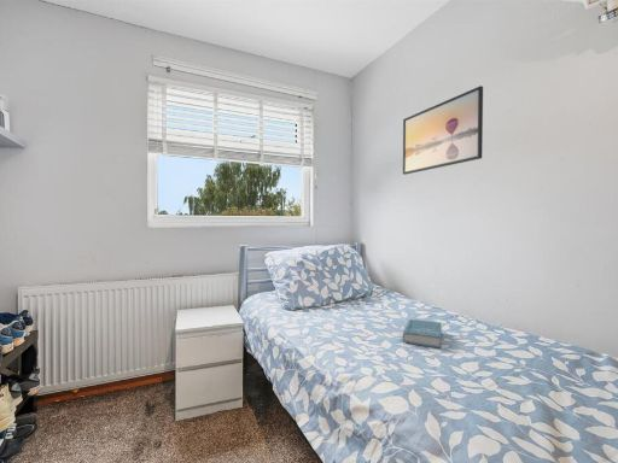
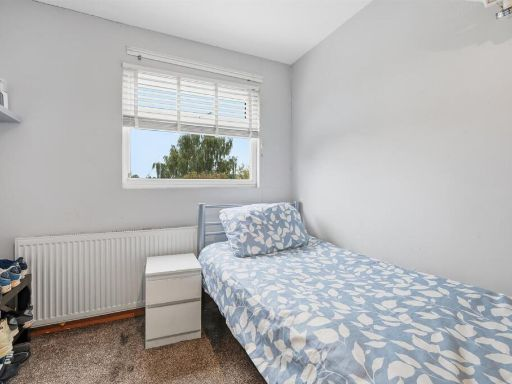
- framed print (437, 136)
- book (422, 332)
